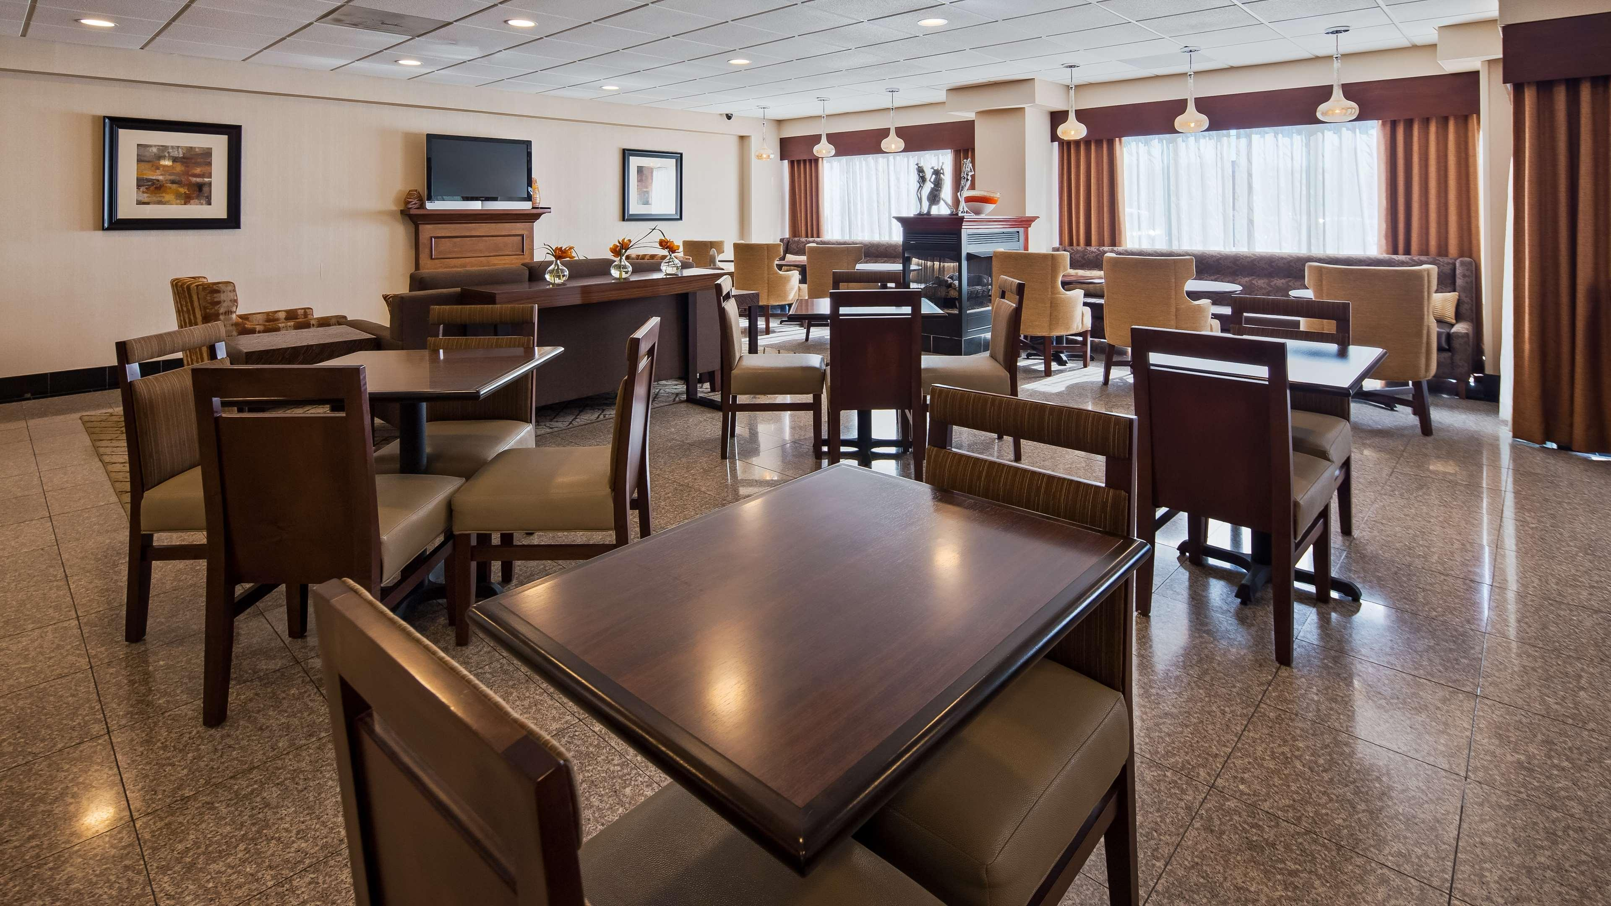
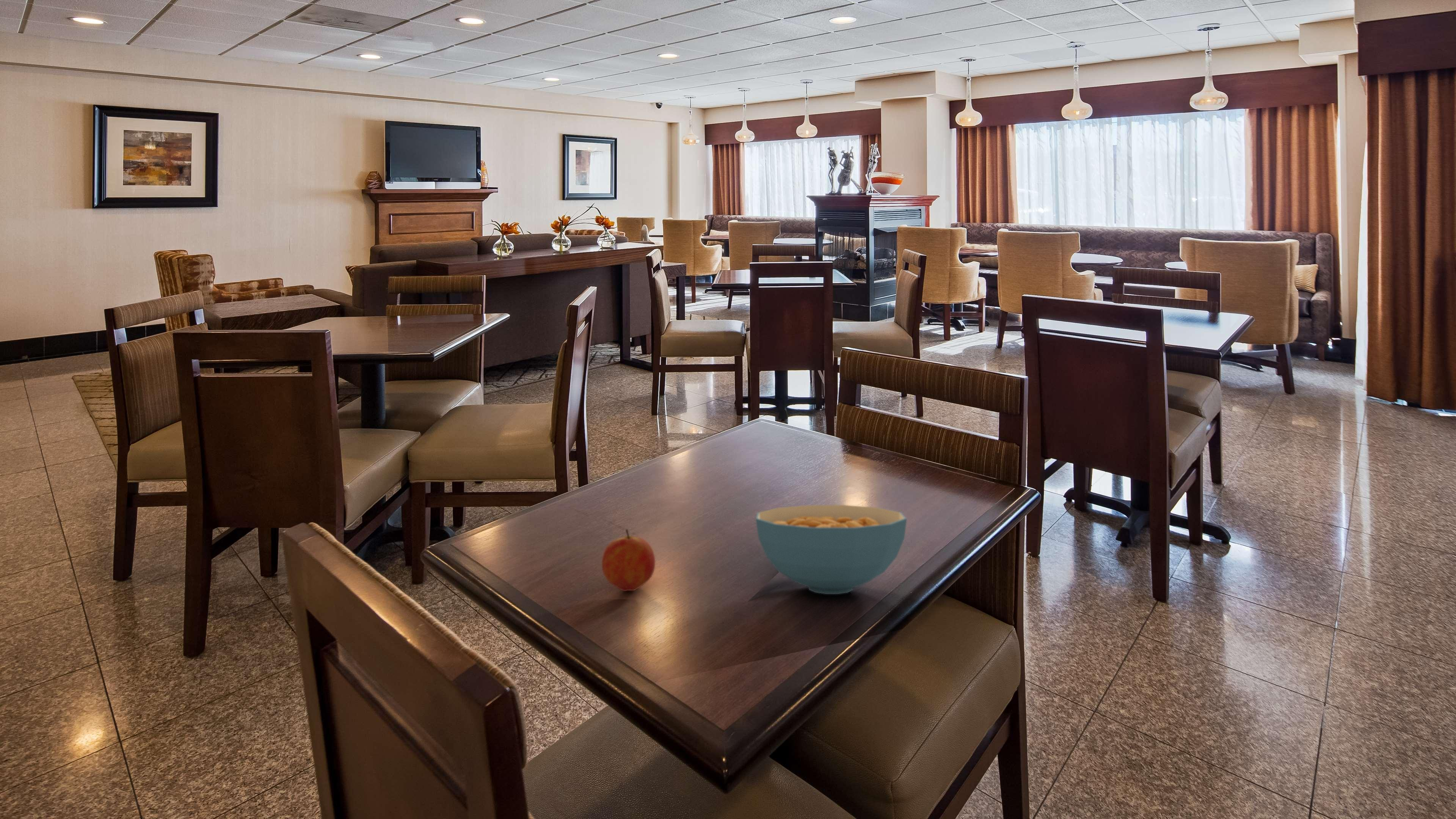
+ fruit (628, 559)
+ cereal bowl (830, 552)
